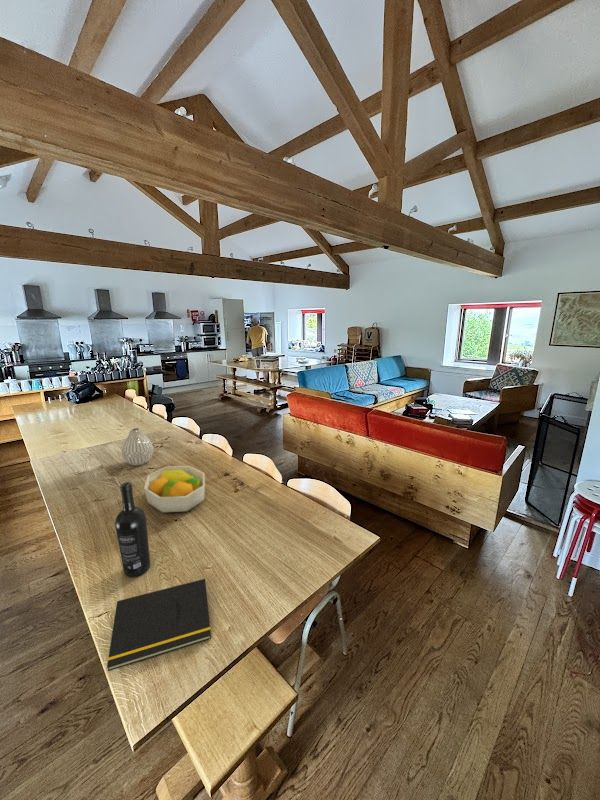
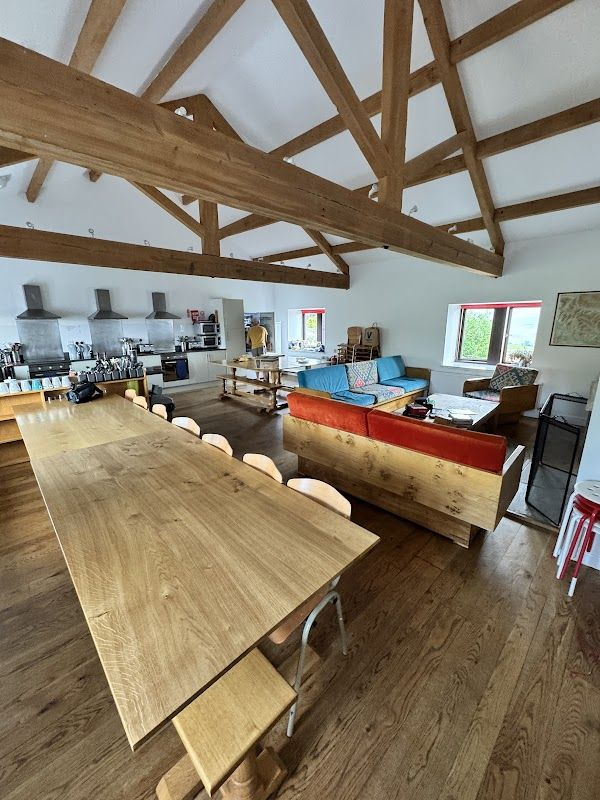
- fruit bowl (176, 485)
- vase (137, 446)
- notepad (162, 619)
- wine bottle (131, 528)
